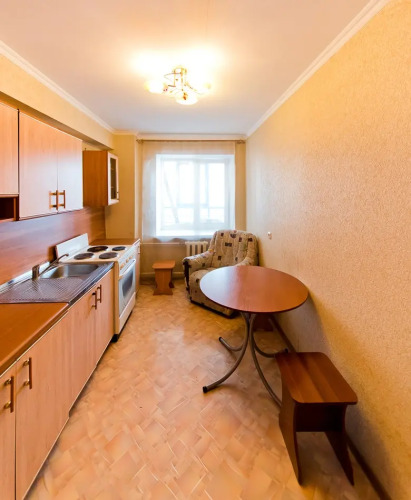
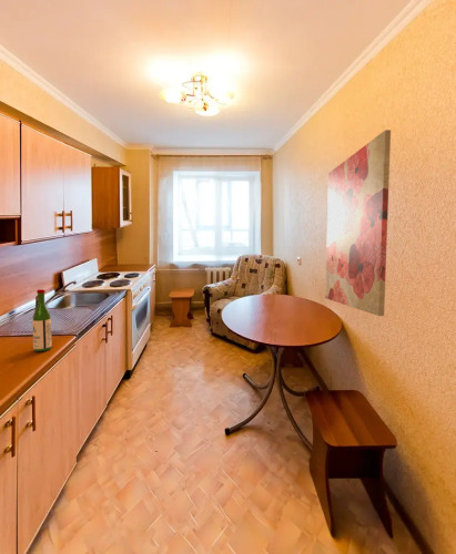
+ wall art (351, 232)
+ wine bottle (41, 319)
